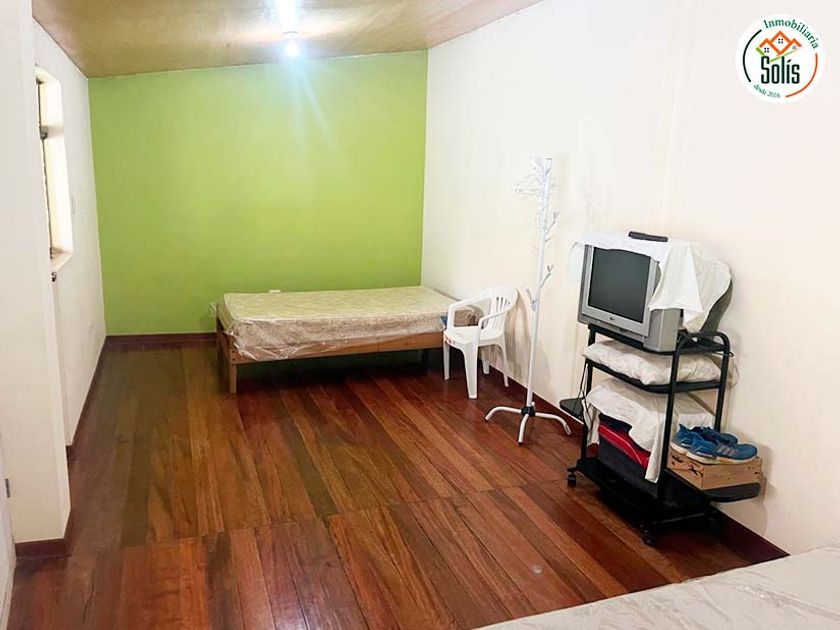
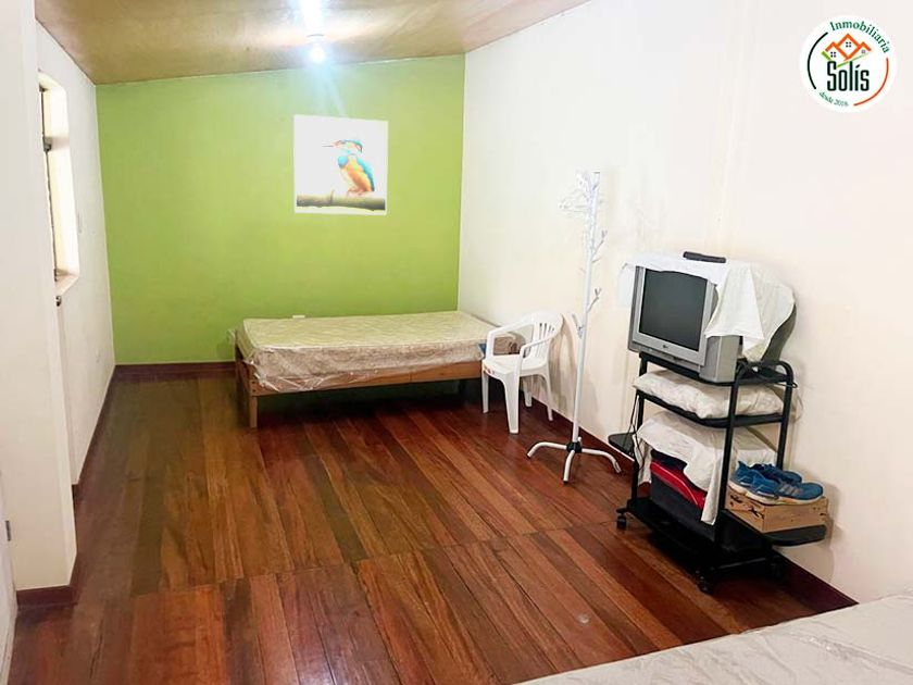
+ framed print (341, 166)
